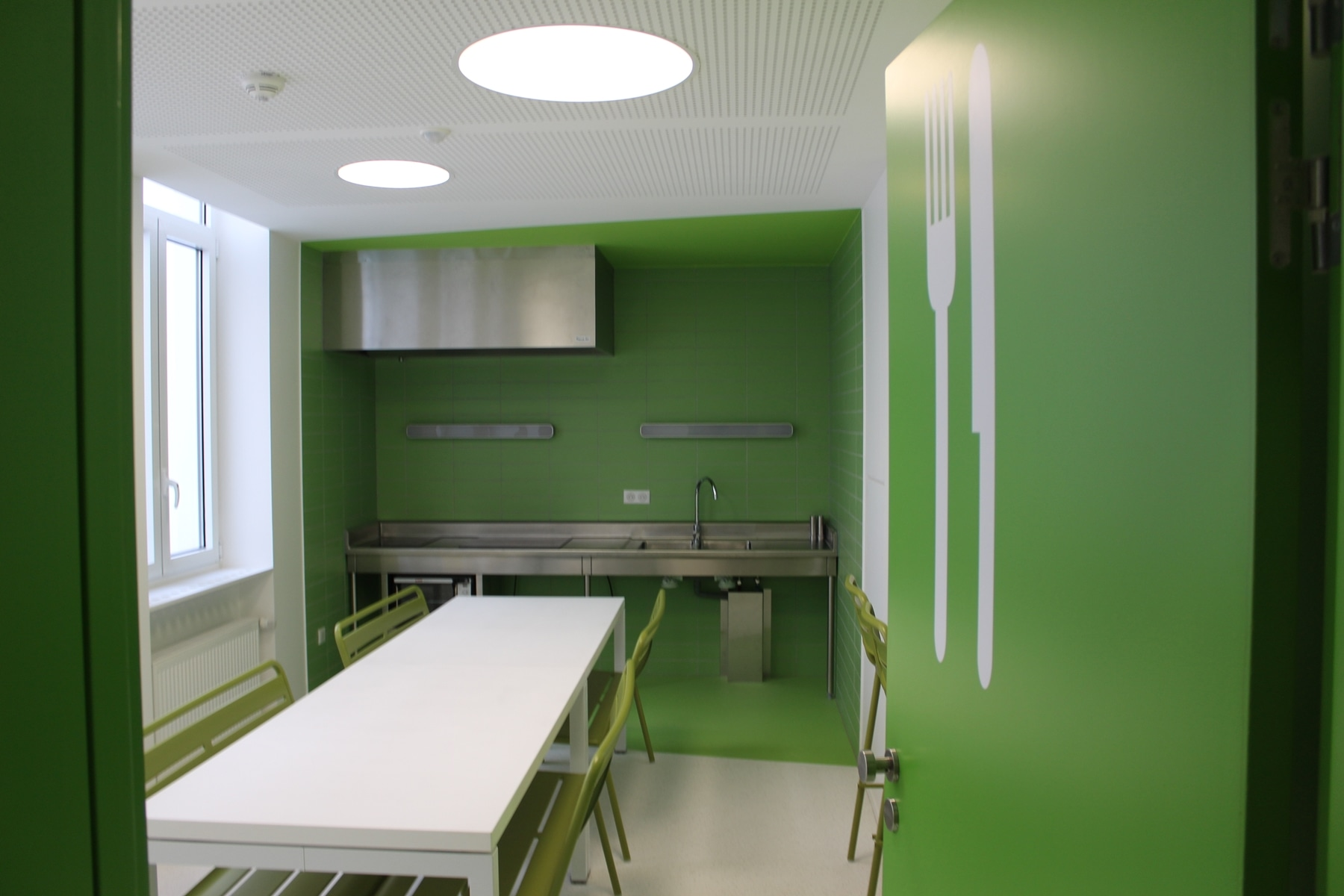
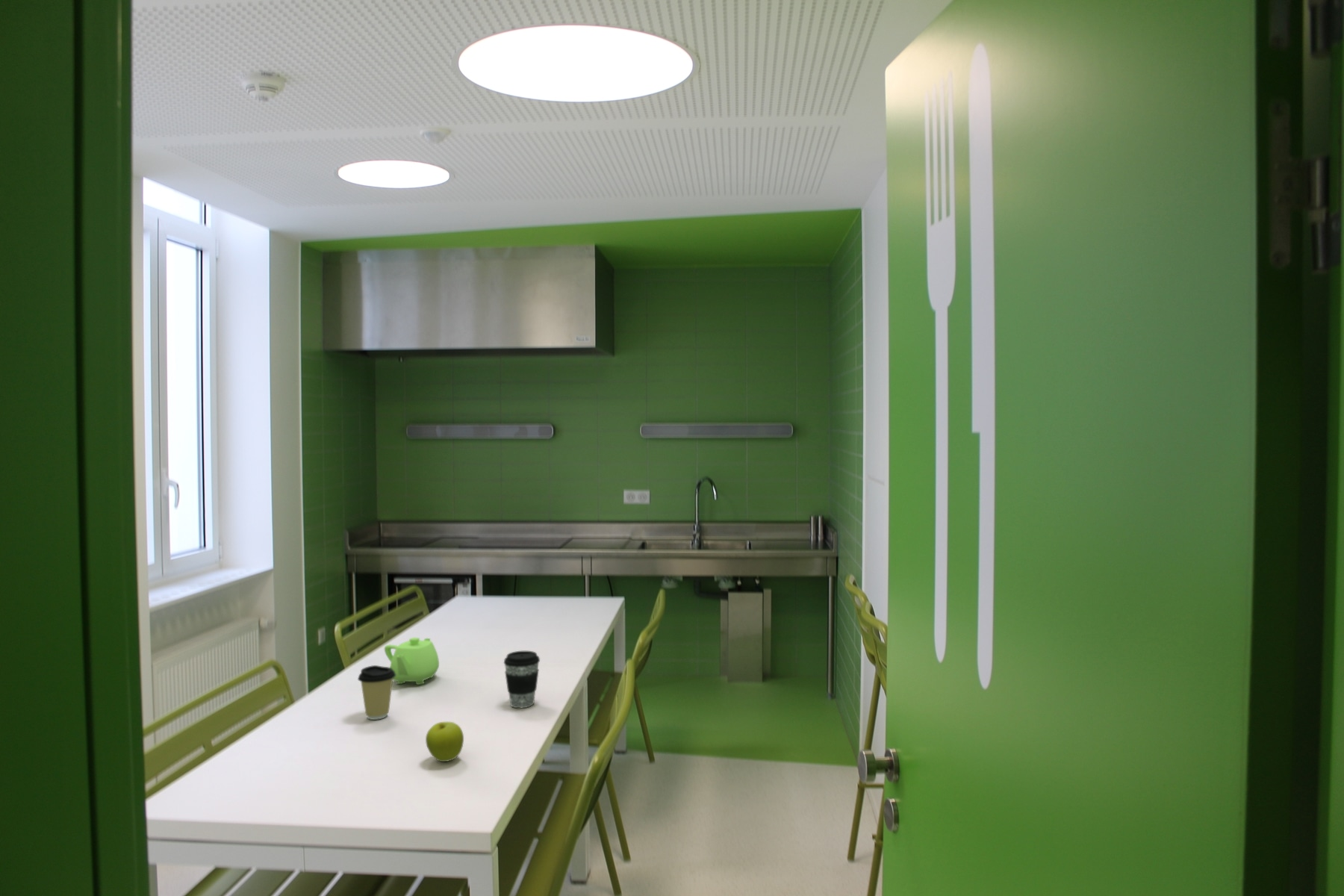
+ fruit (444, 741)
+ coffee cup (522, 679)
+ coffee cup (377, 692)
+ teapot (410, 659)
